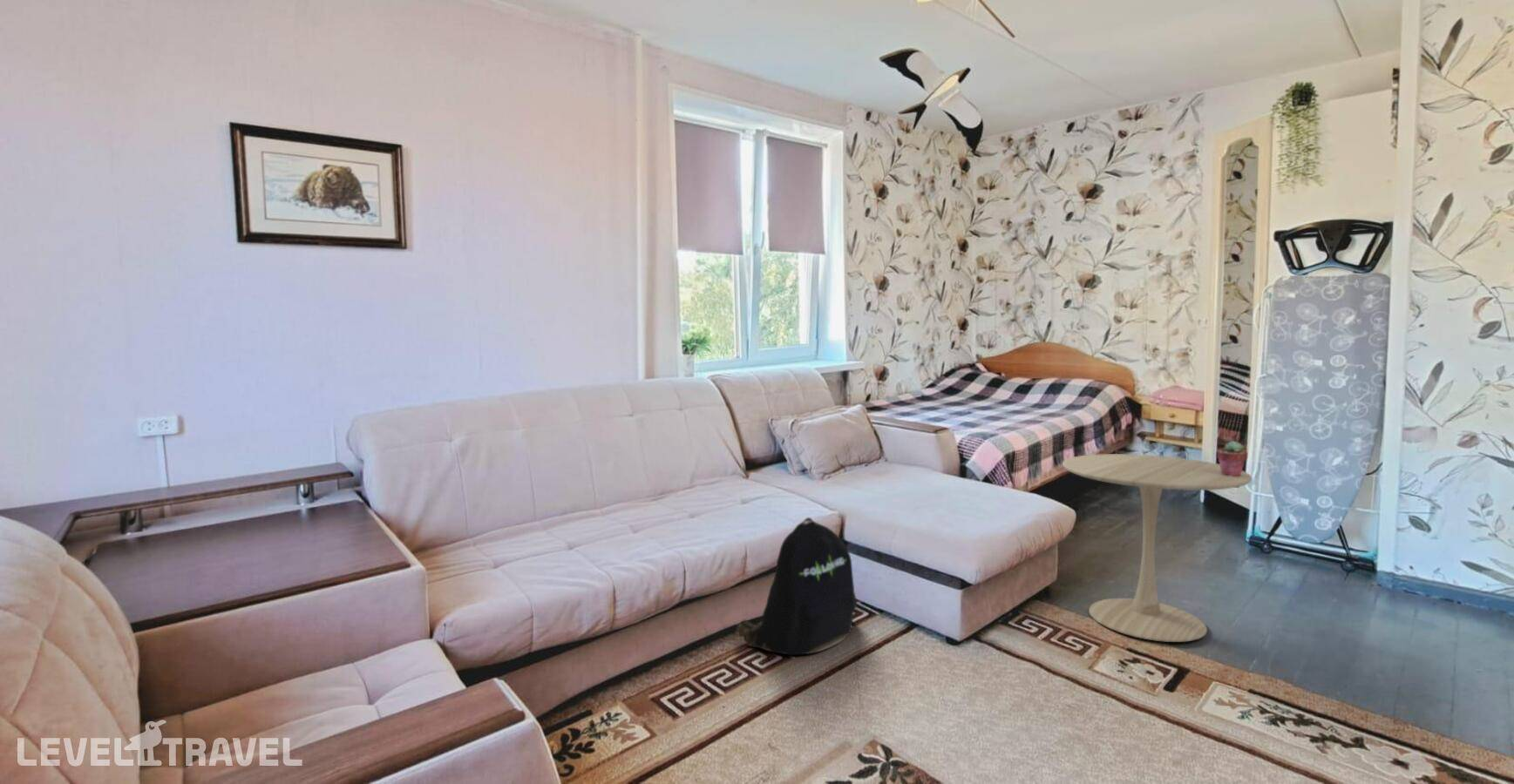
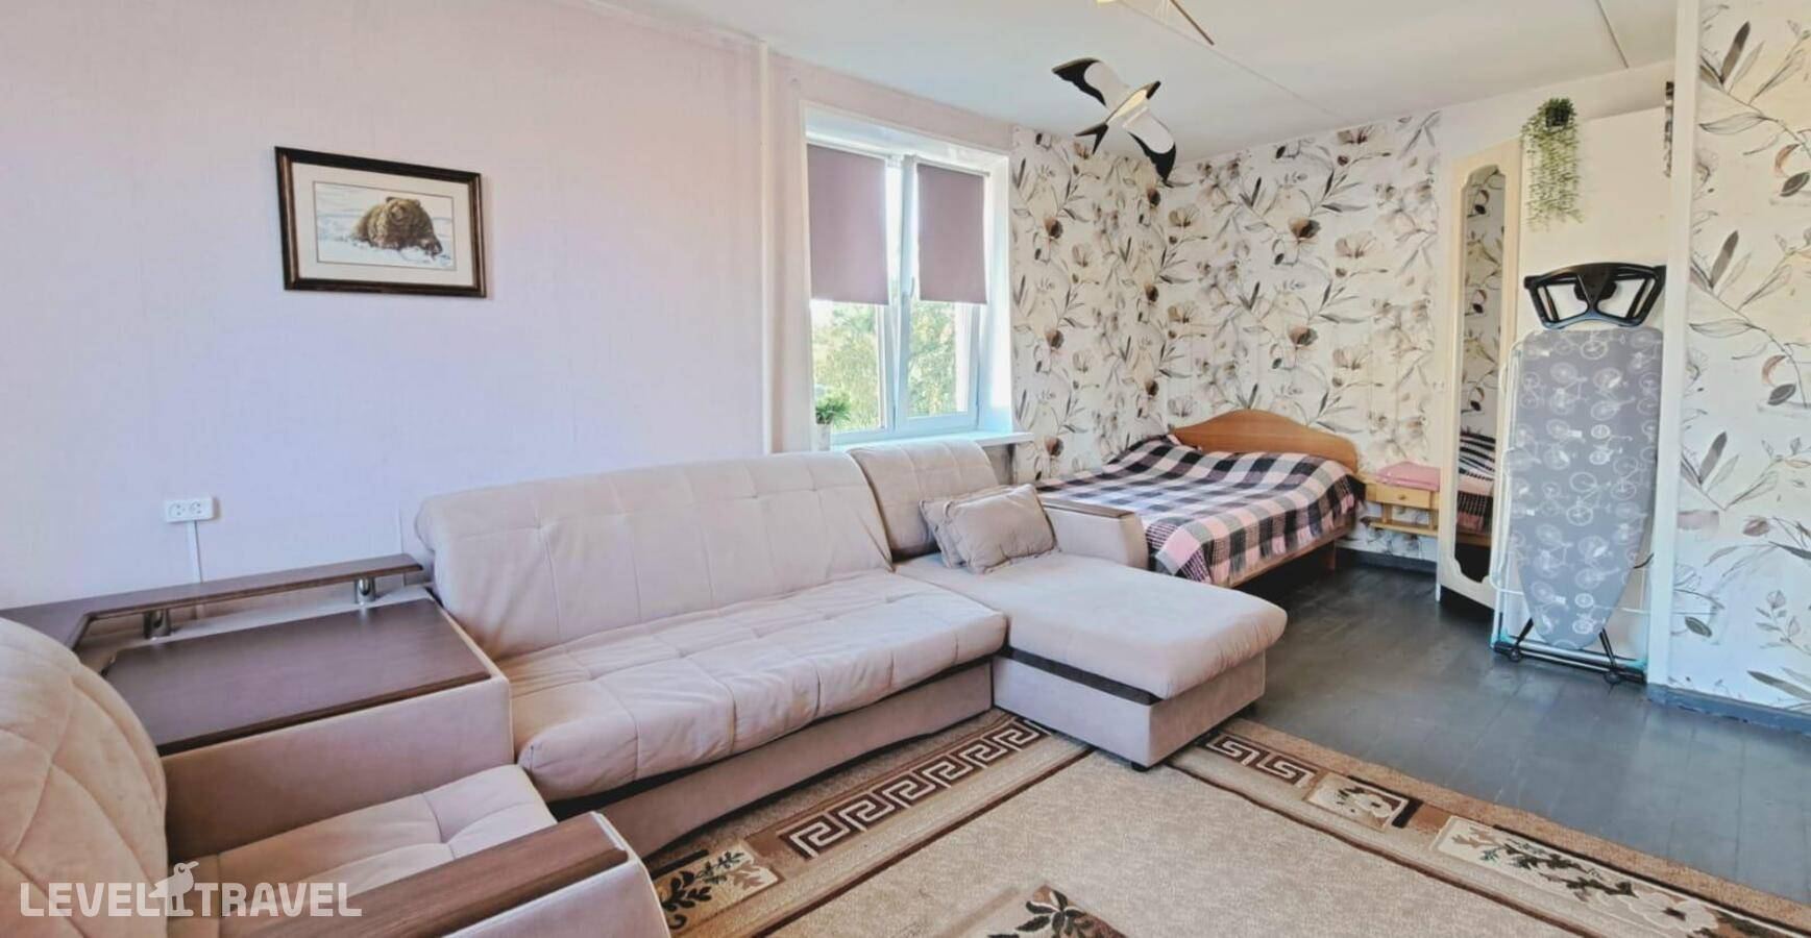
- backpack (805, 578)
- potted succulent (1232, 456)
- side table (1148, 544)
